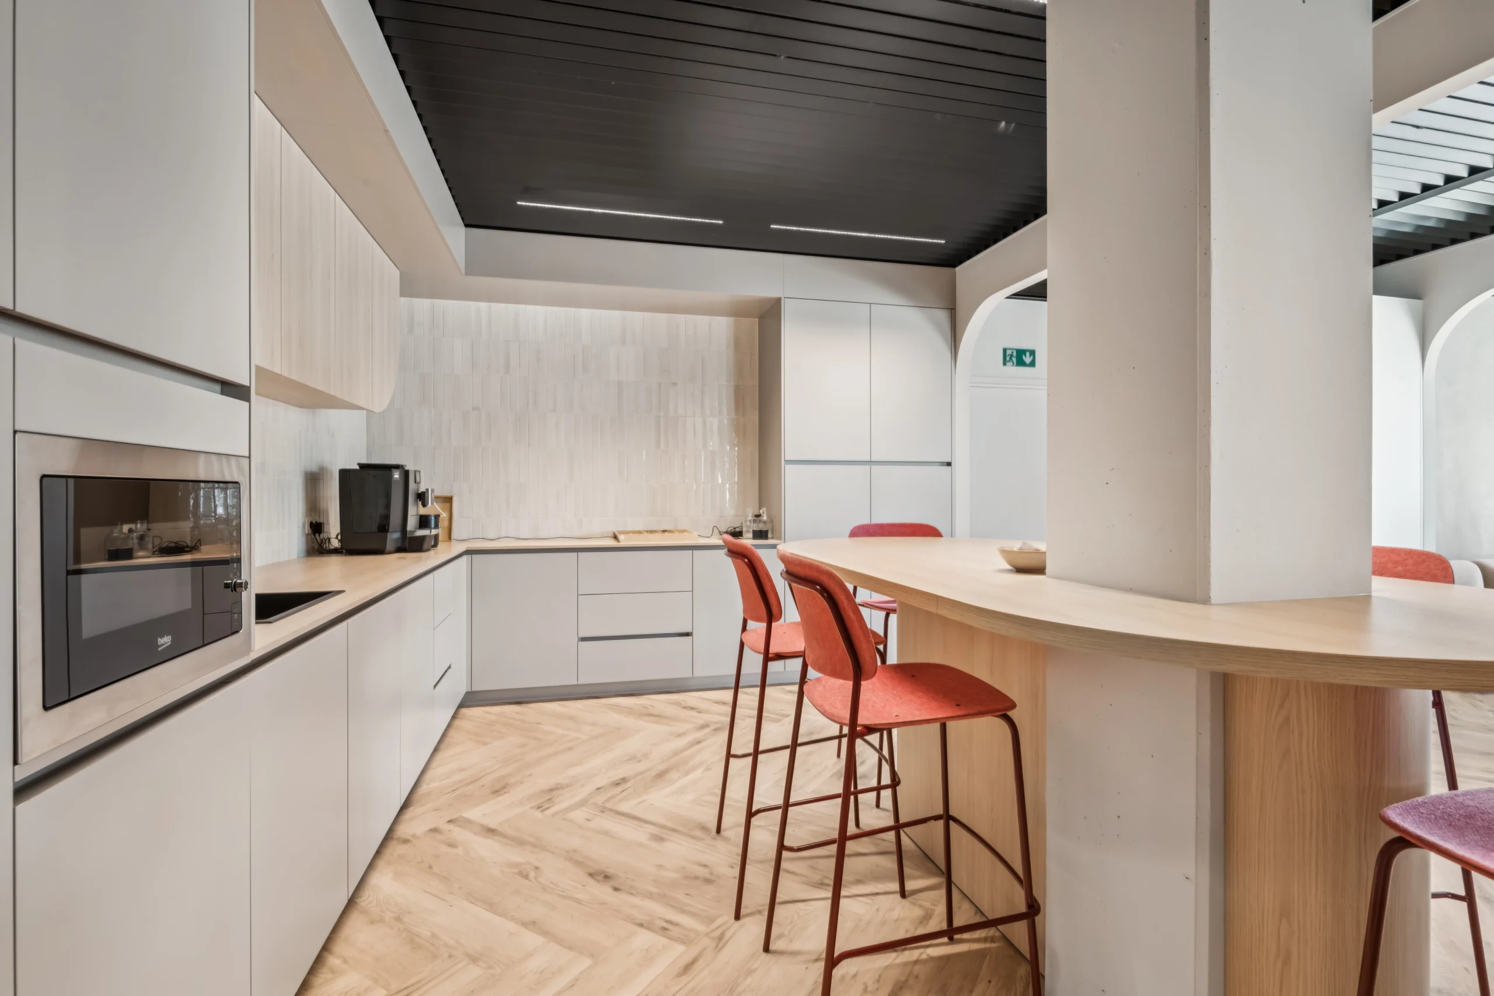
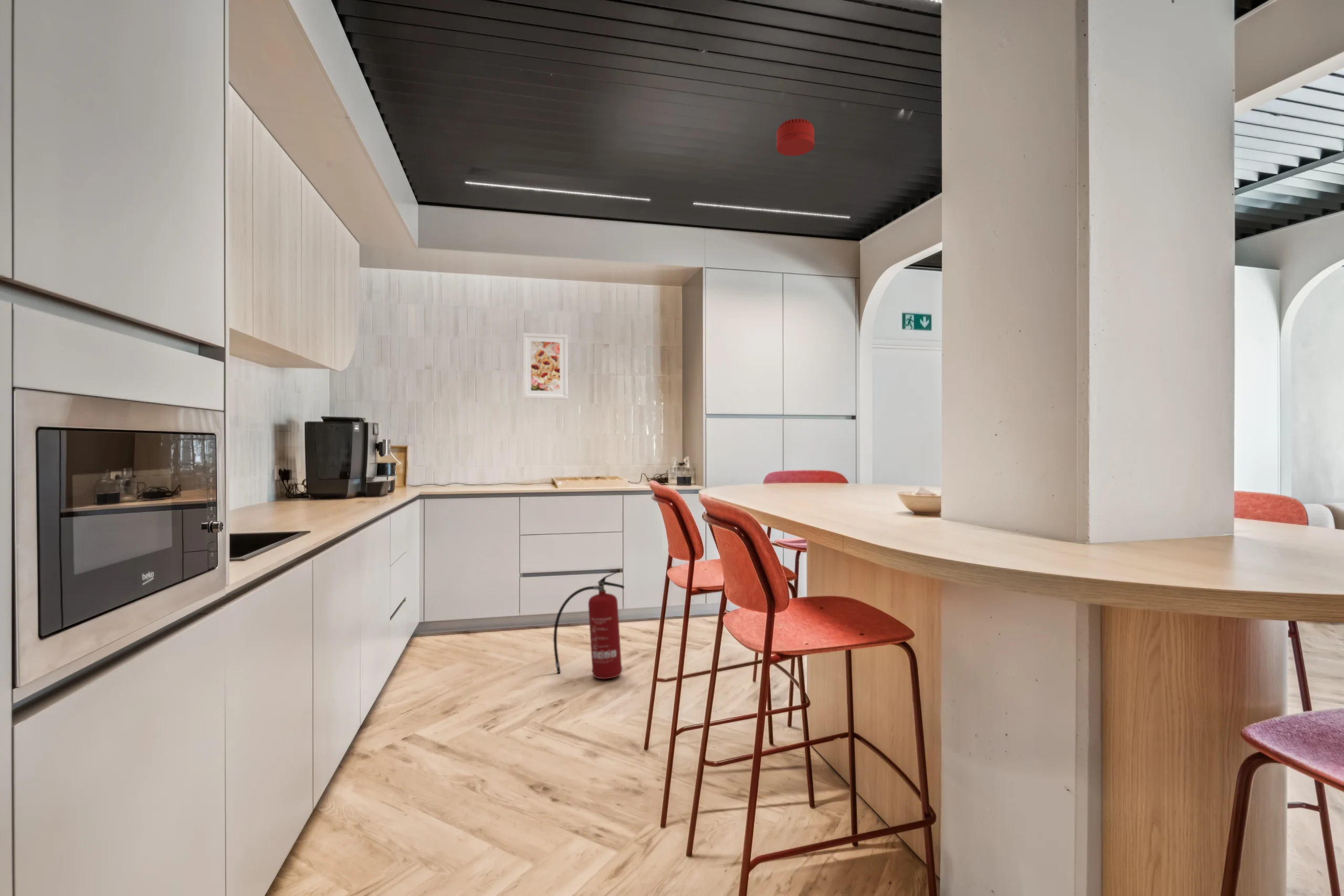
+ smoke detector (795, 136)
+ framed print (545, 366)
+ fire extinguisher (589, 621)
